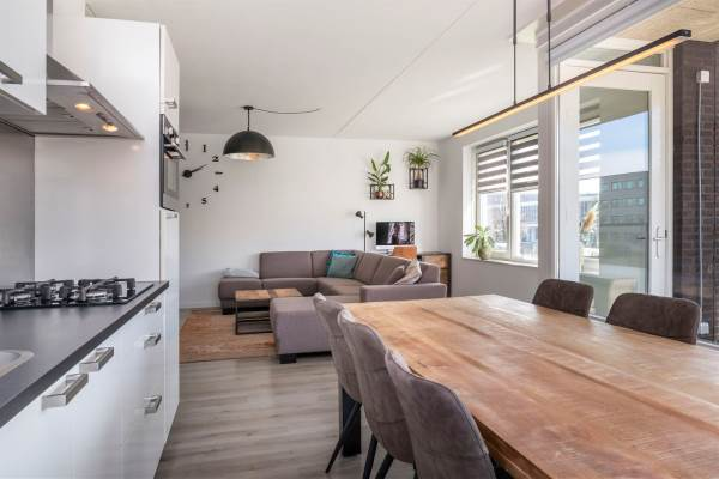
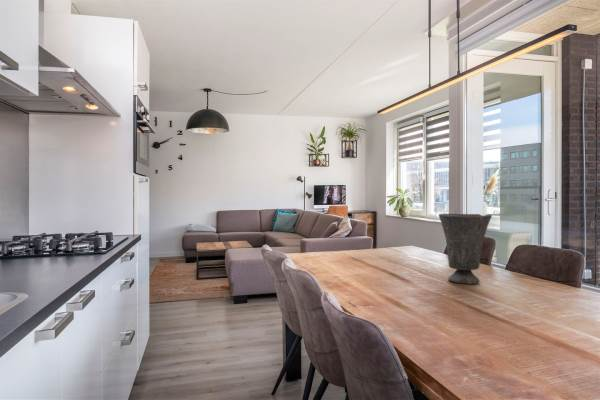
+ vase (464, 247)
